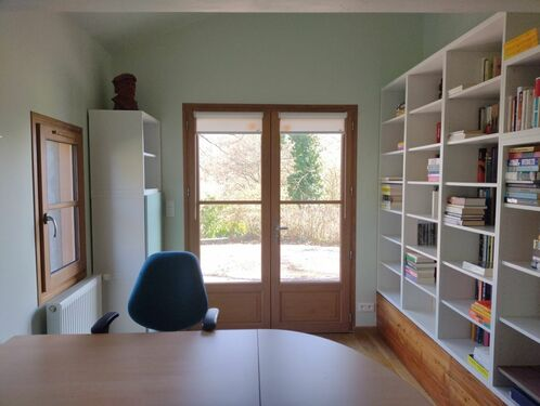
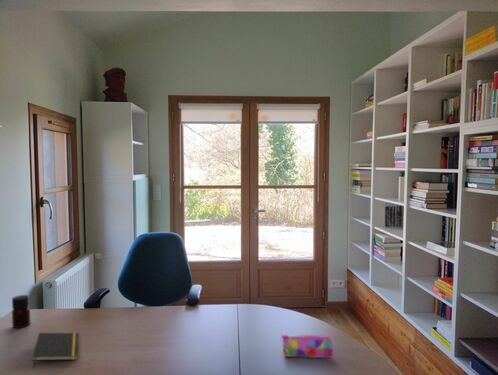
+ notepad (57, 345)
+ pencil case (306, 345)
+ bottle (21, 311)
